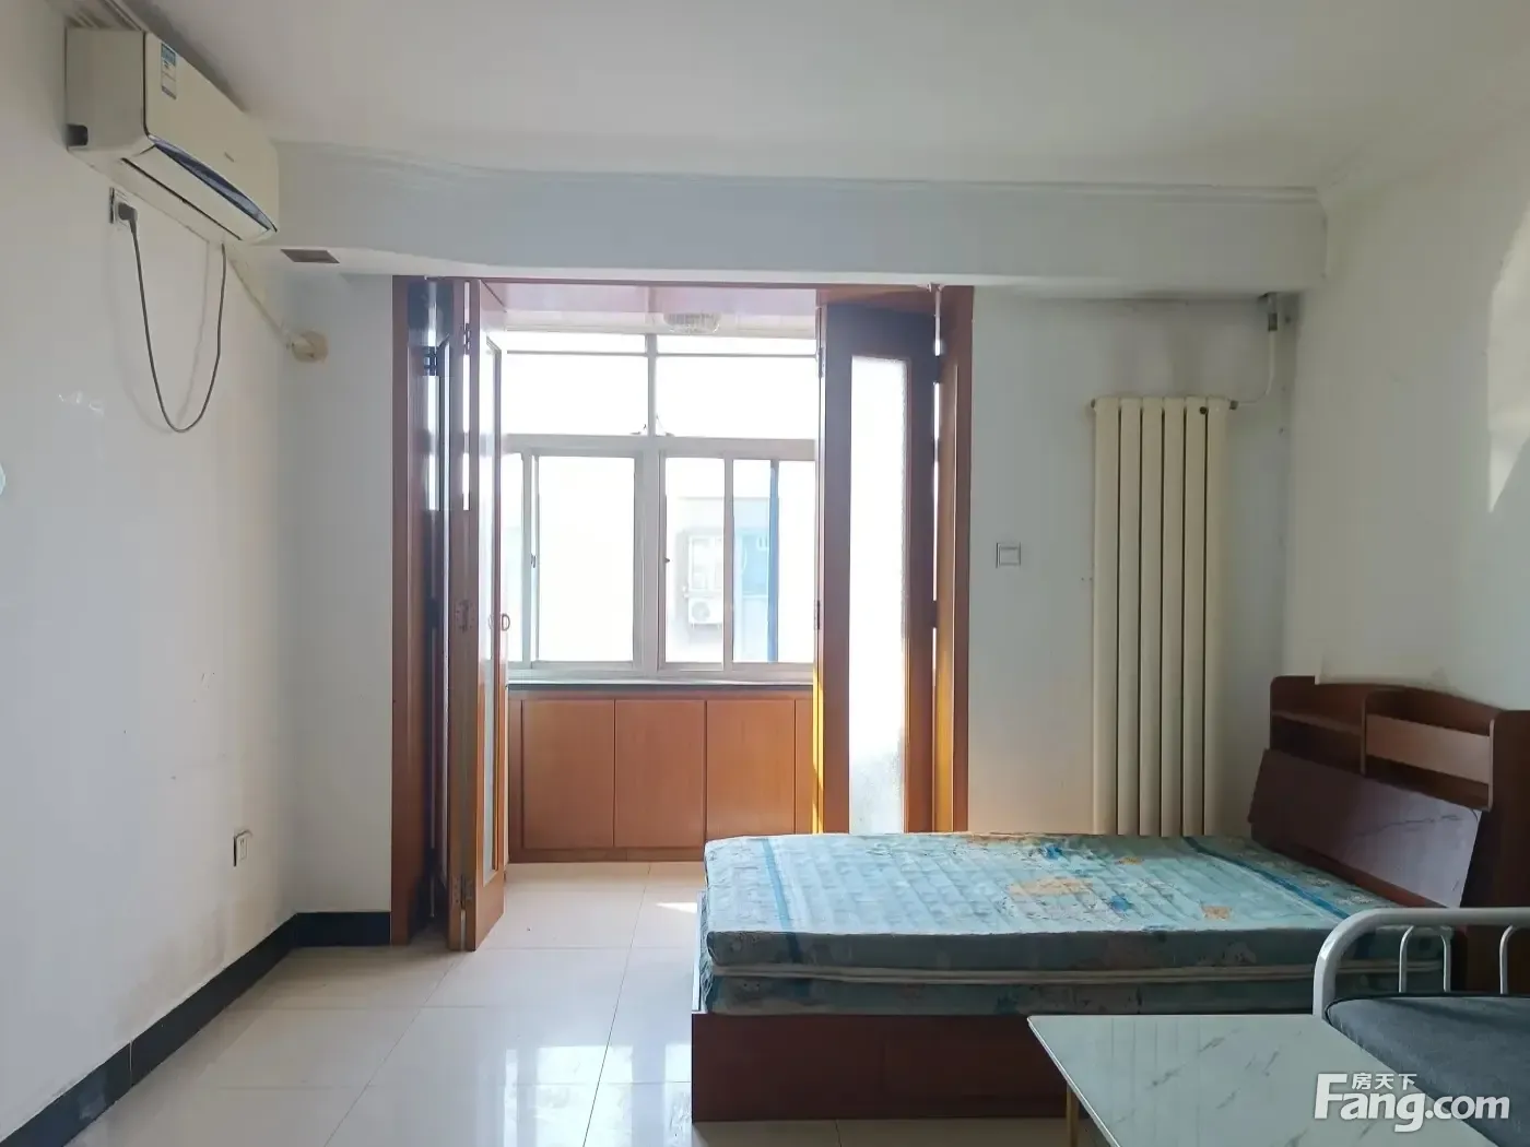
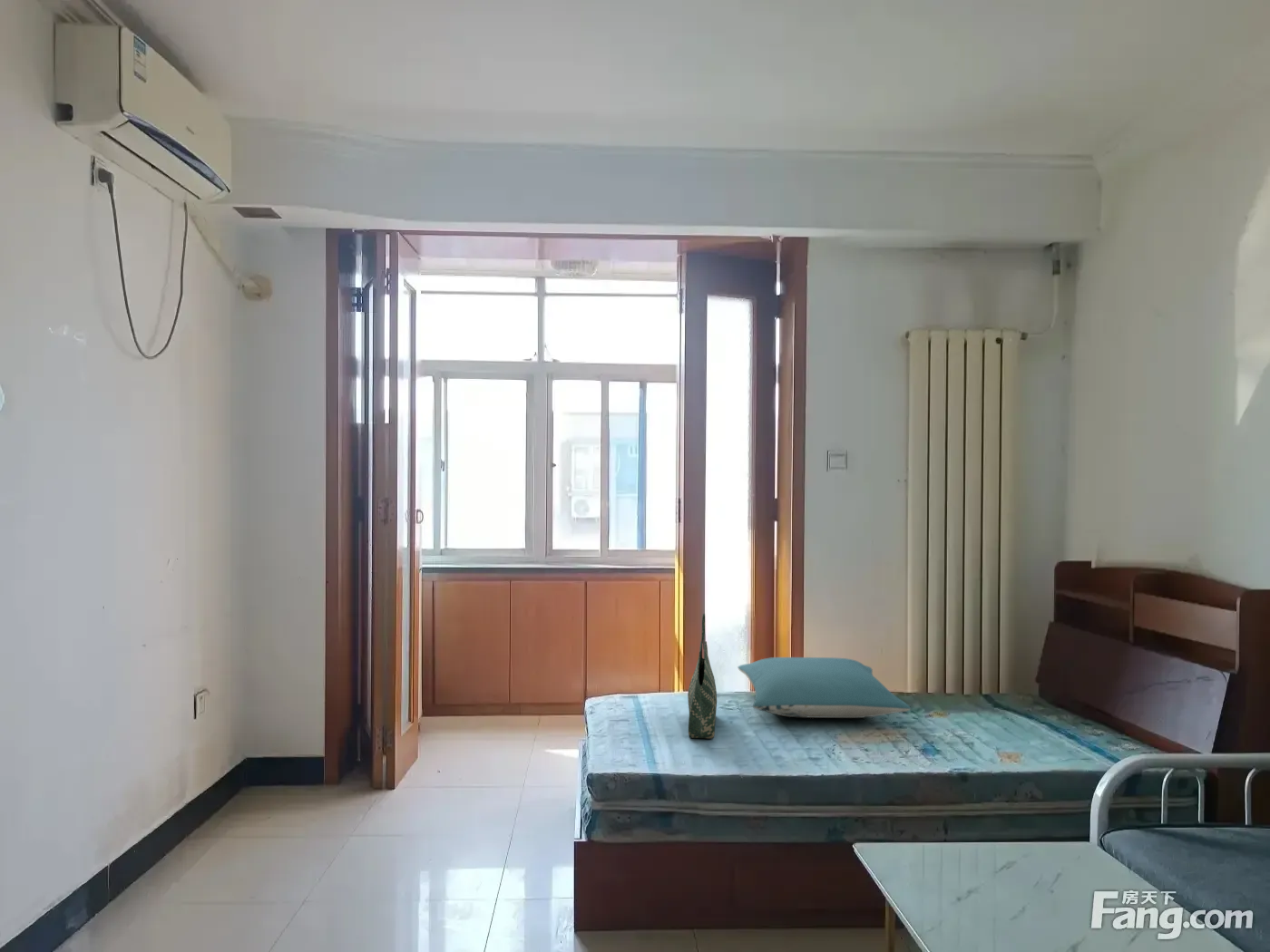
+ tote bag (702, 669)
+ pillow (816, 685)
